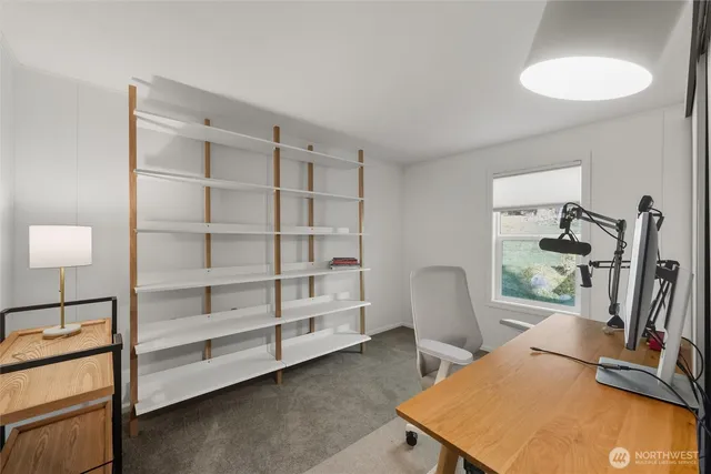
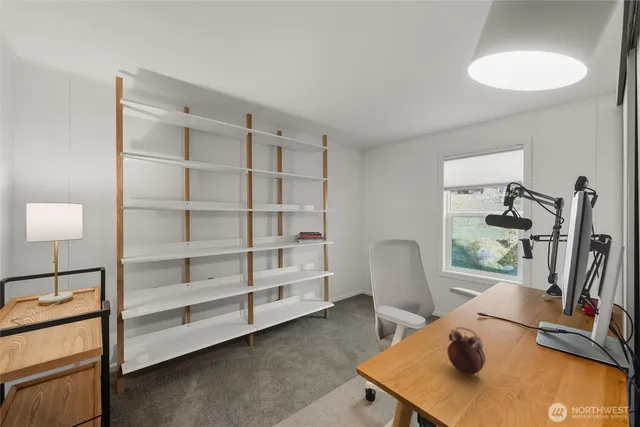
+ alarm clock (465, 350)
